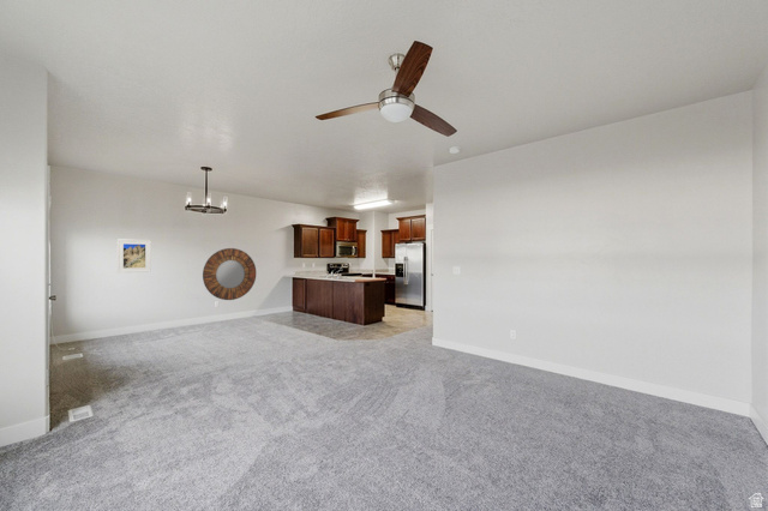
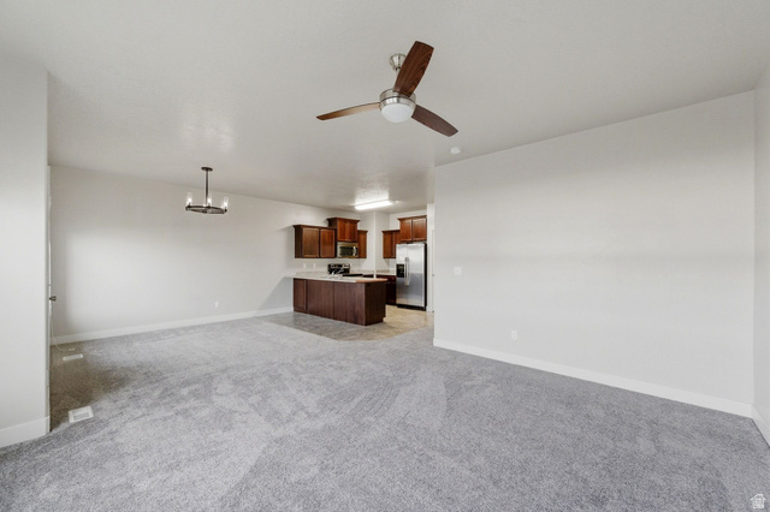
- home mirror (230, 273)
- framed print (134, 256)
